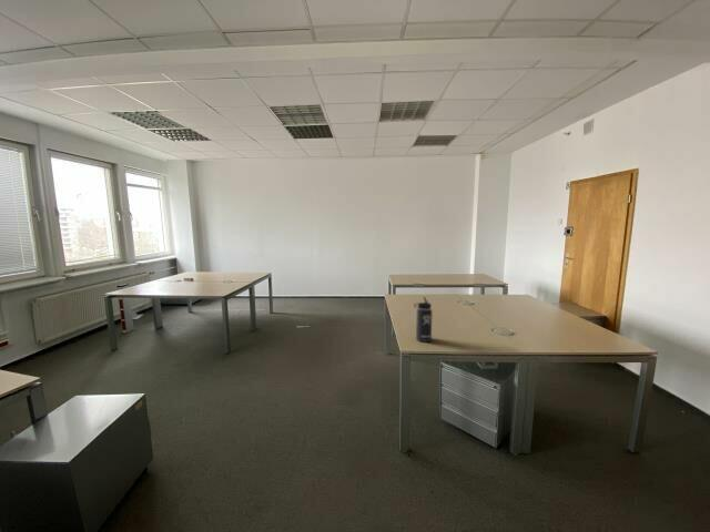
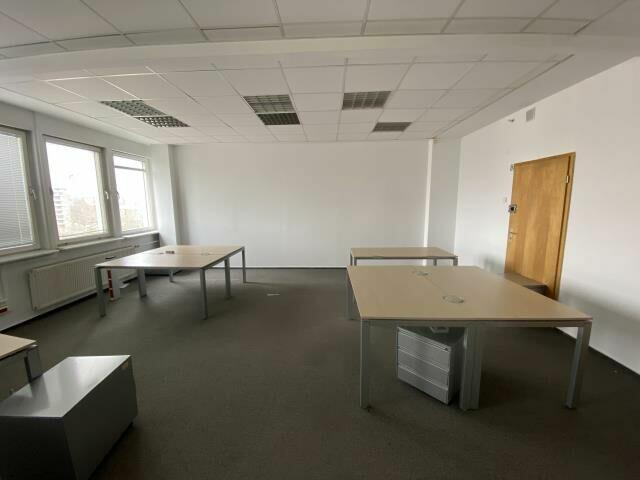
- thermos bottle (422, 318)
